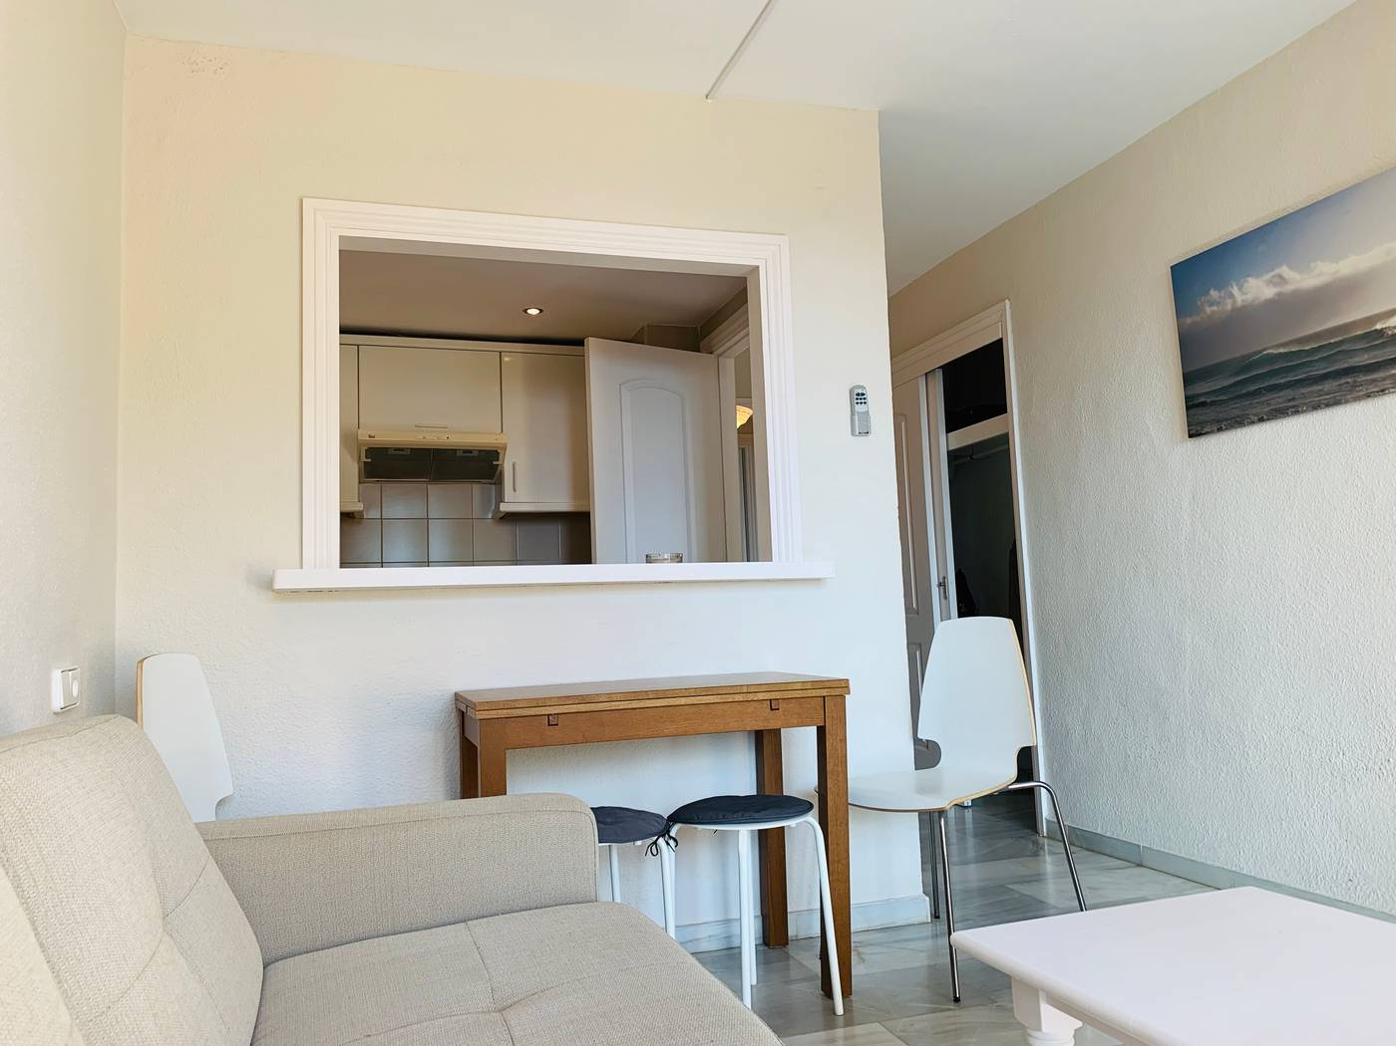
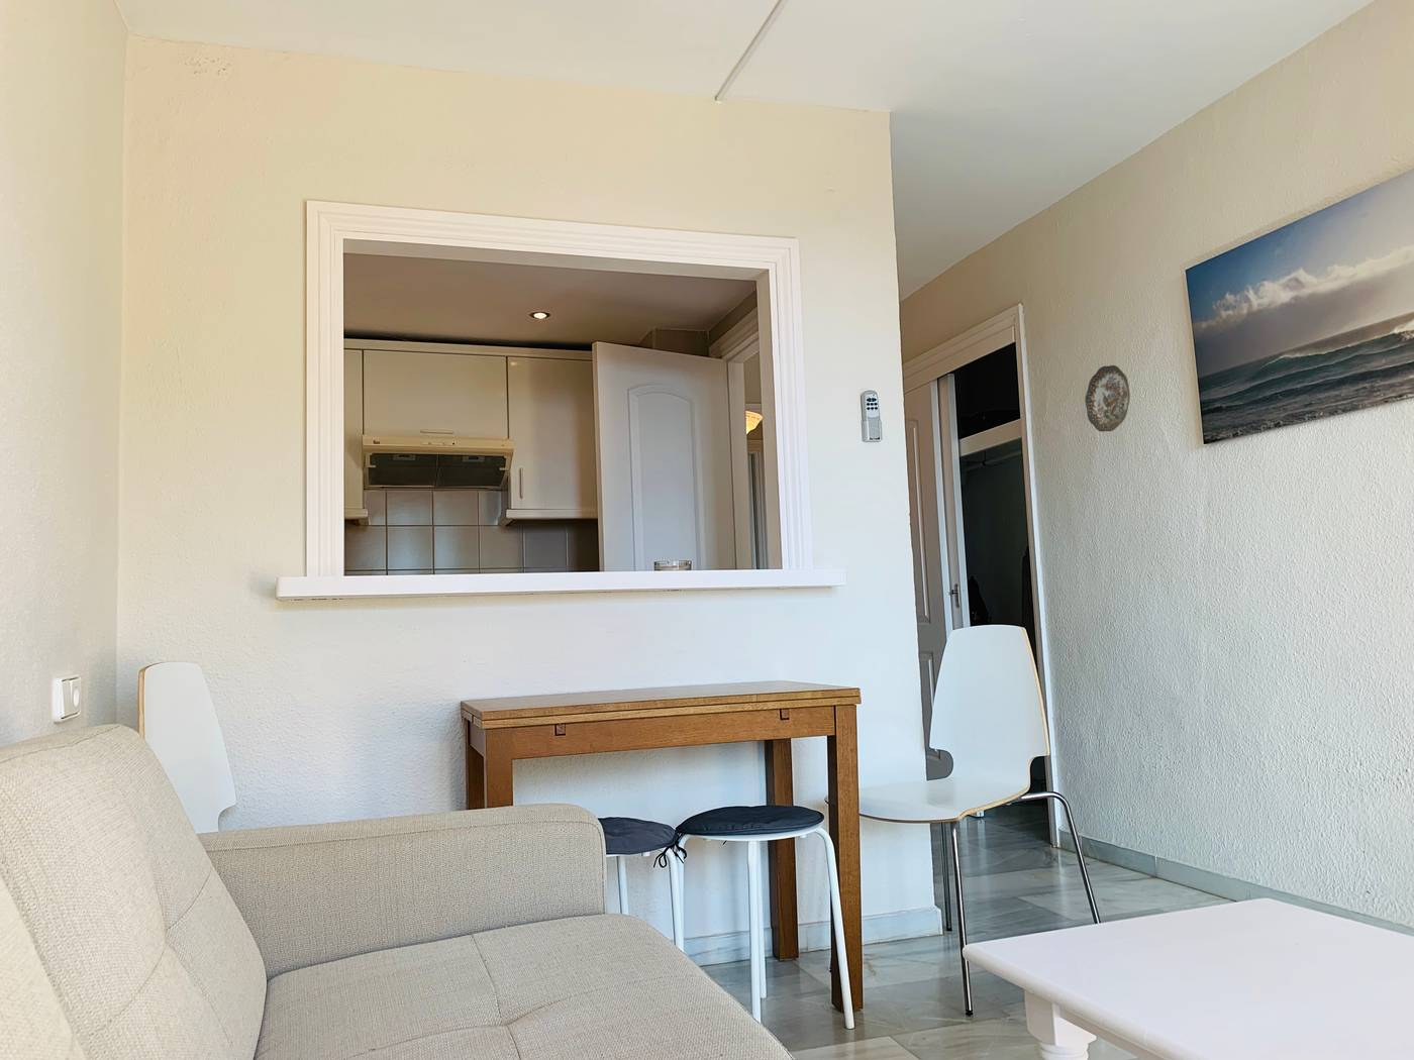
+ decorative plate (1109, 398)
